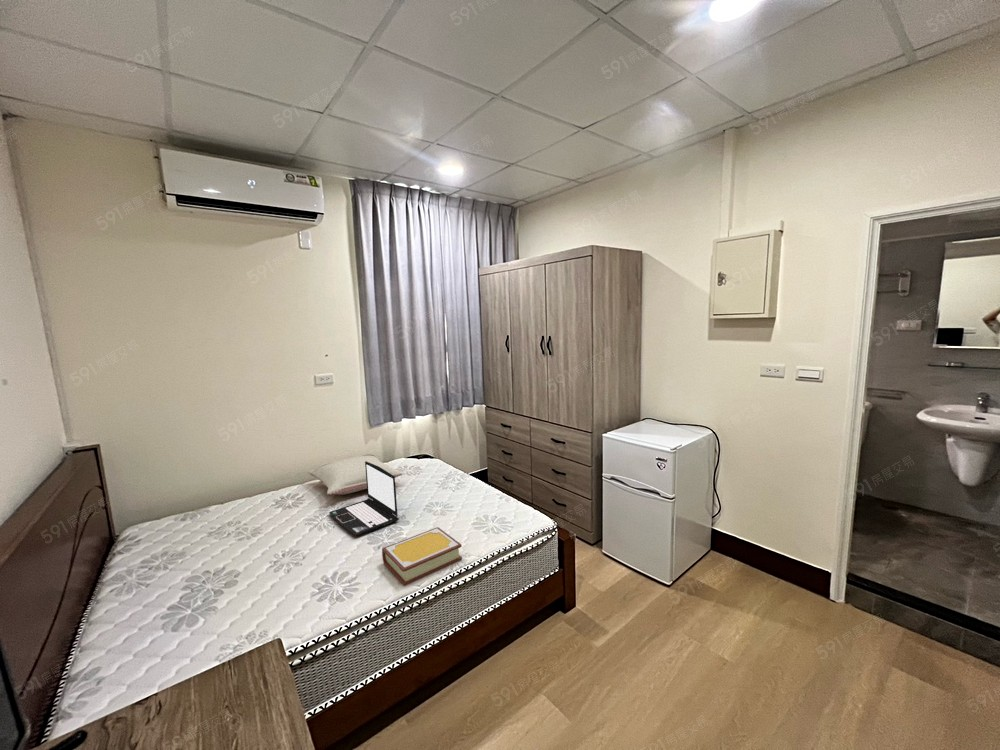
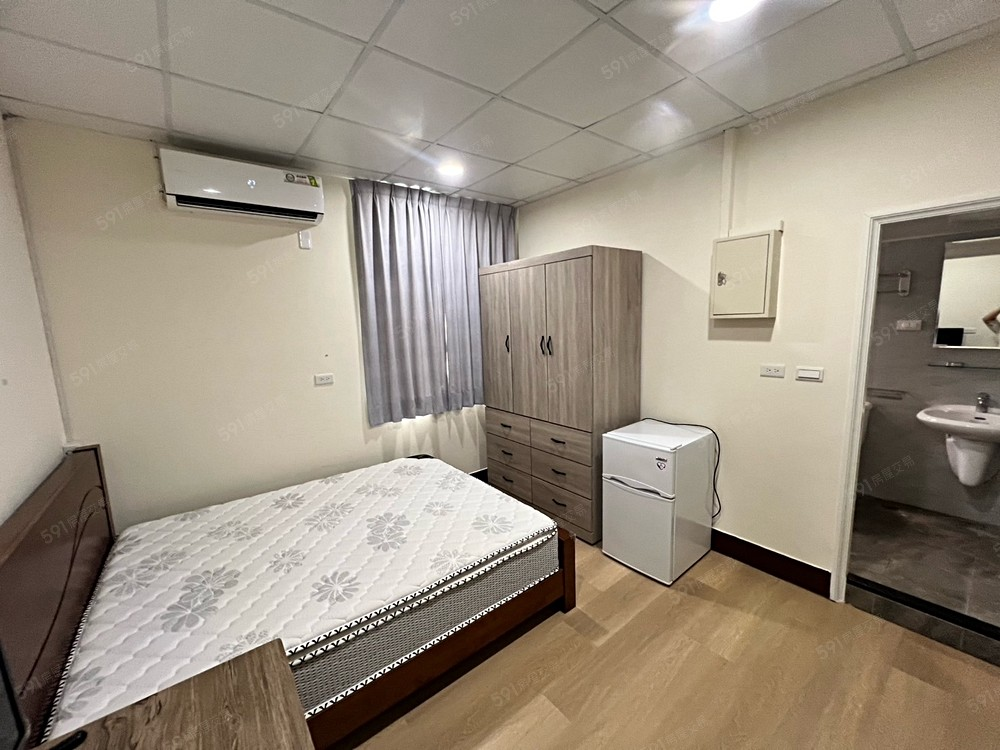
- book (422, 553)
- laptop (361, 501)
- pillow (354, 473)
